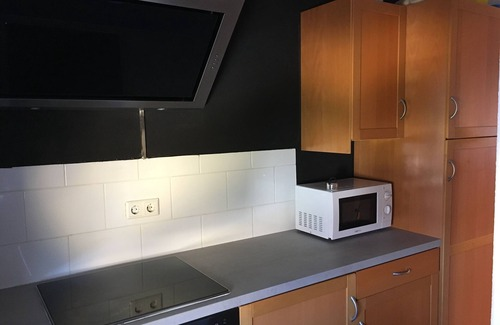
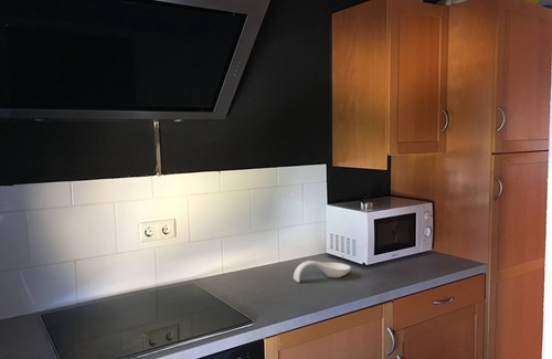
+ spoon rest (322, 268)
